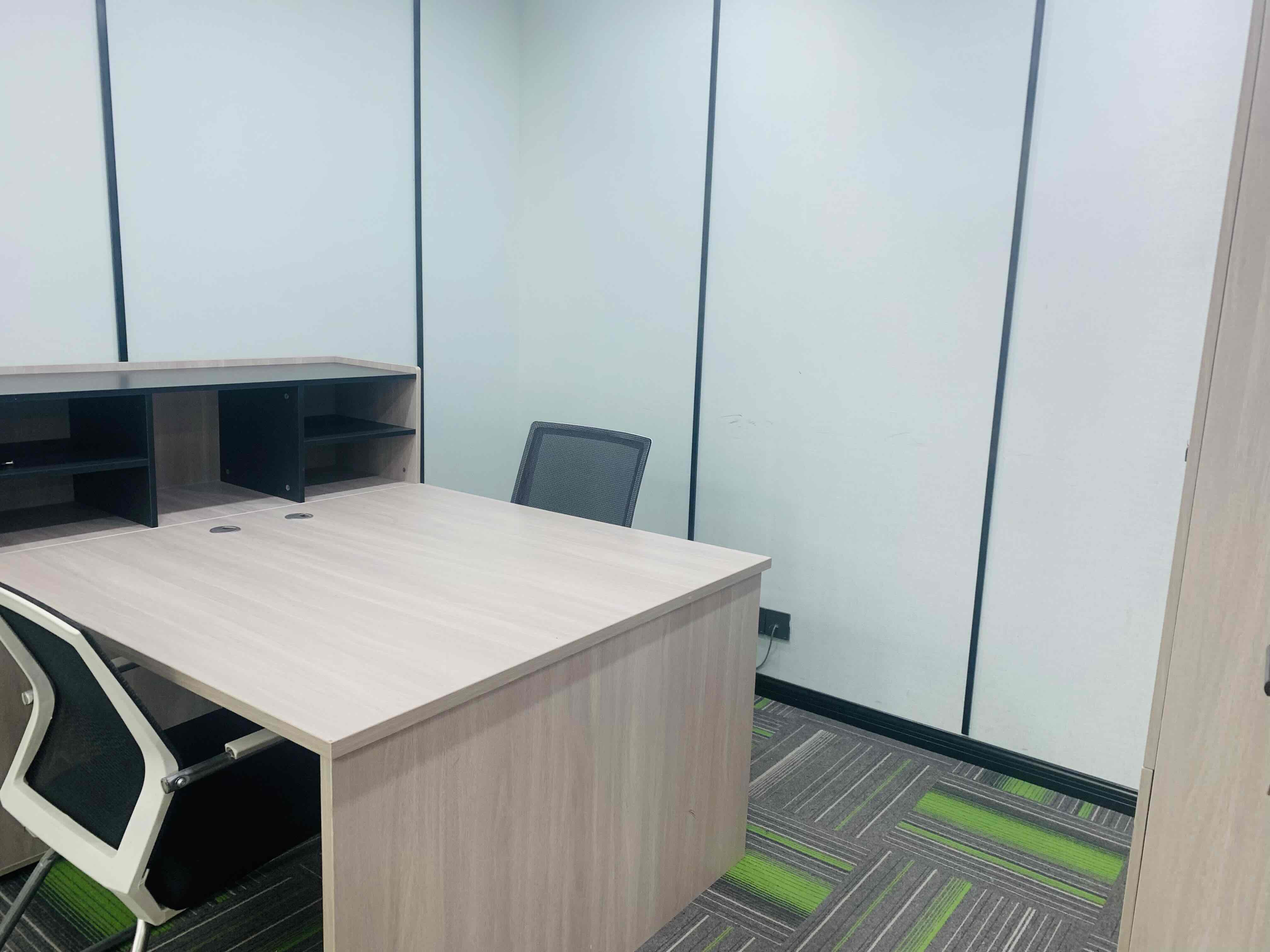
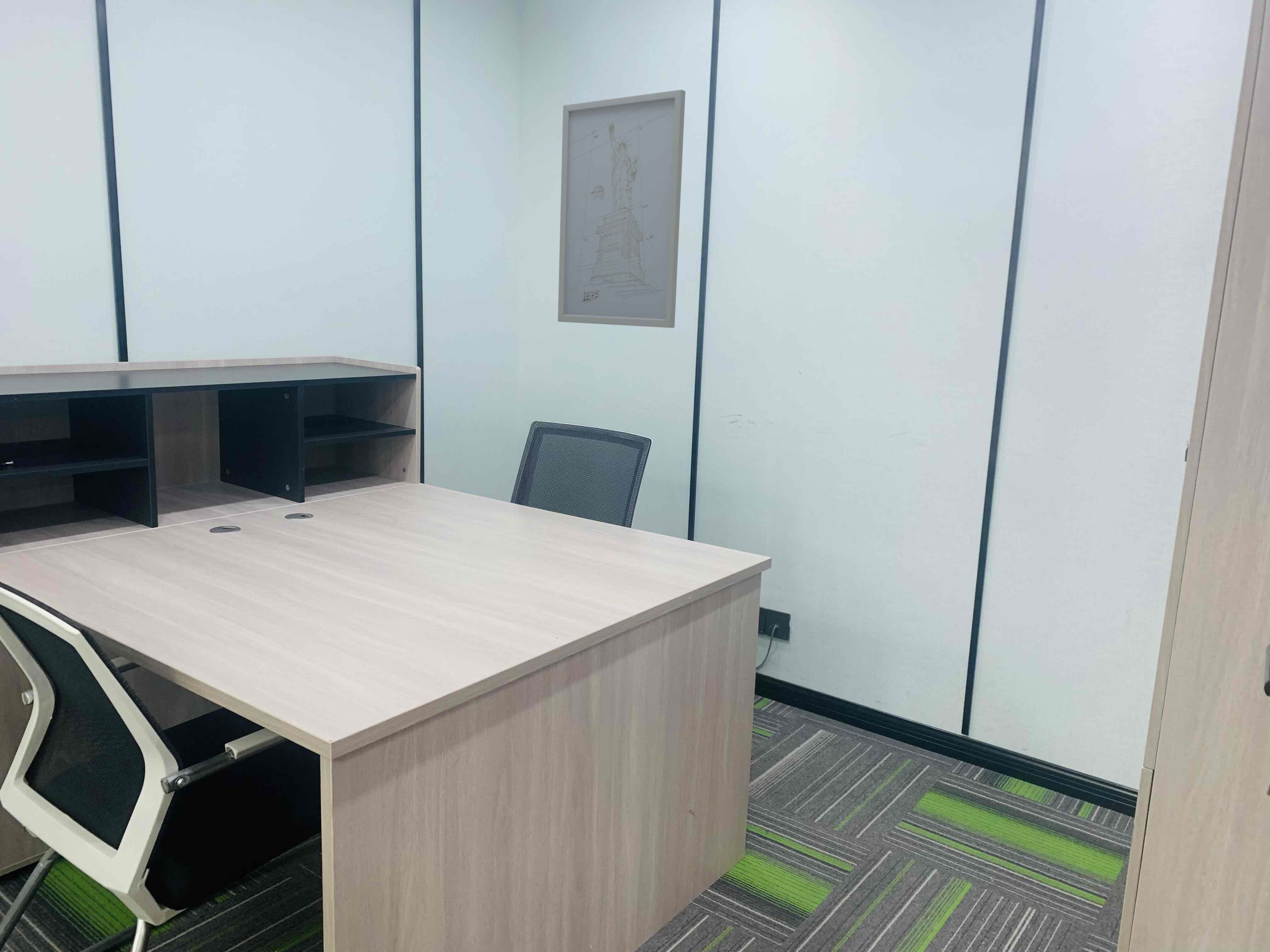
+ wall art (617, 213)
